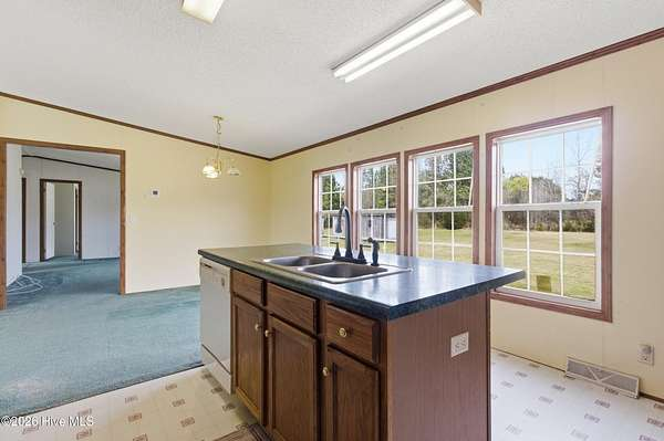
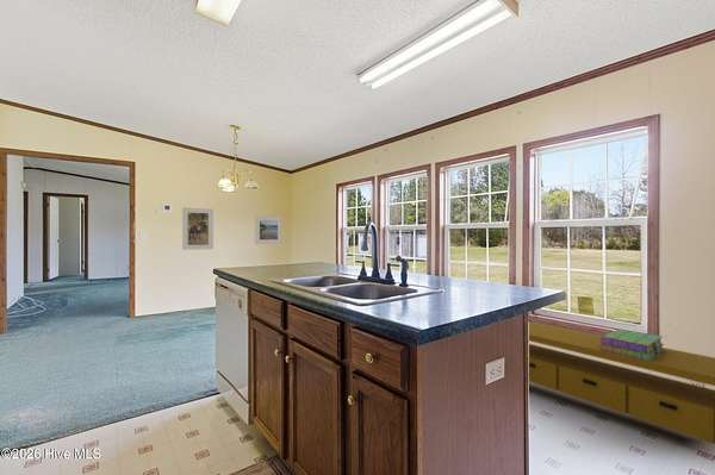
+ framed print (198, 229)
+ stack of books (632, 342)
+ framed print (268, 230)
+ bench (599, 375)
